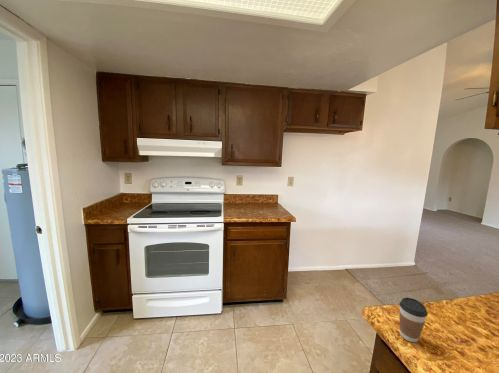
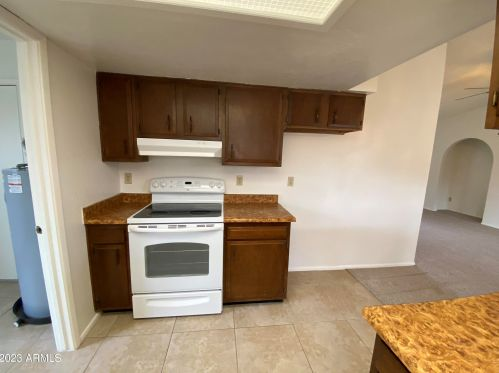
- coffee cup (411, 320)
